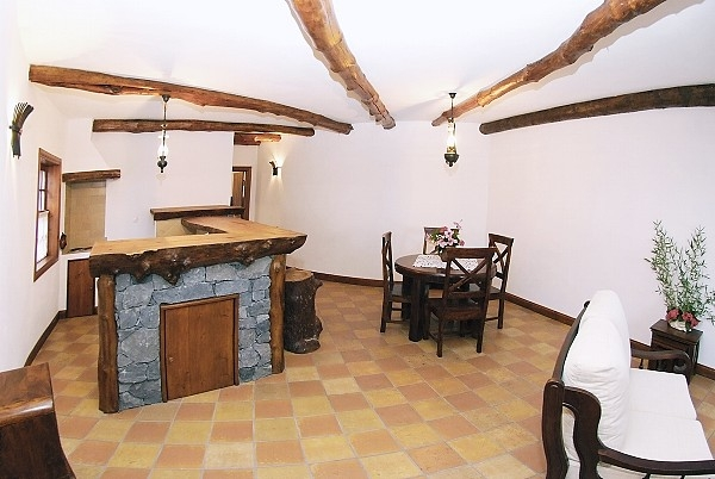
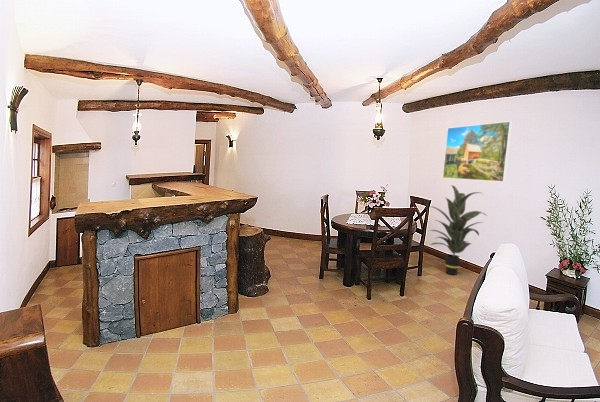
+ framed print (473, 152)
+ indoor plant (455, 229)
